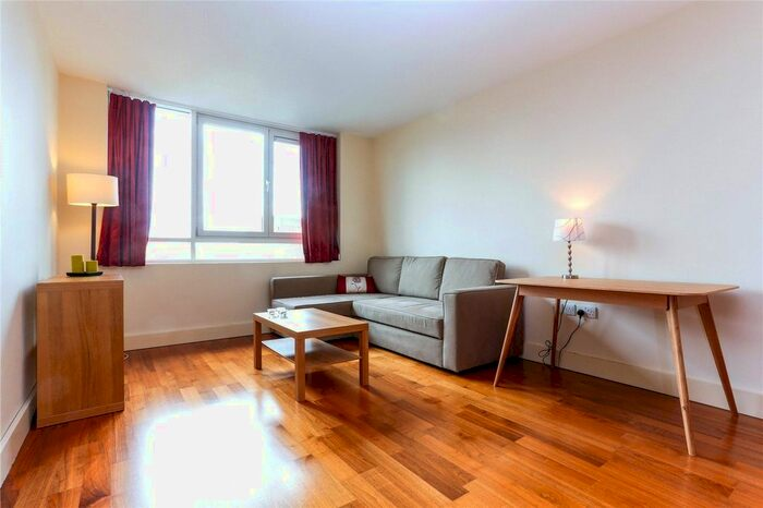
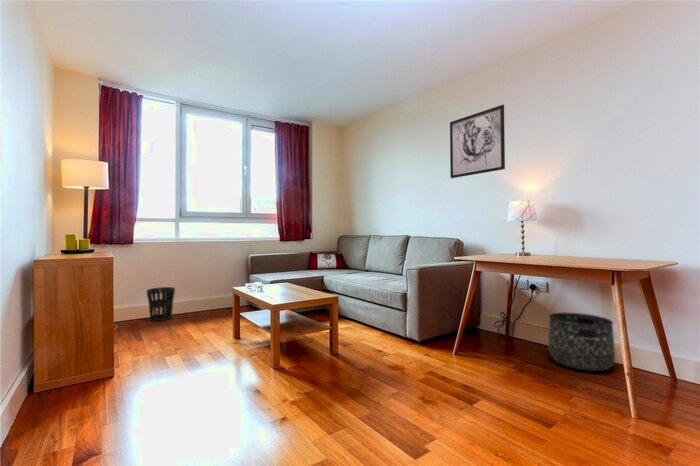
+ wastebasket (161, 303)
+ basket (580, 340)
+ wall art (475, 144)
